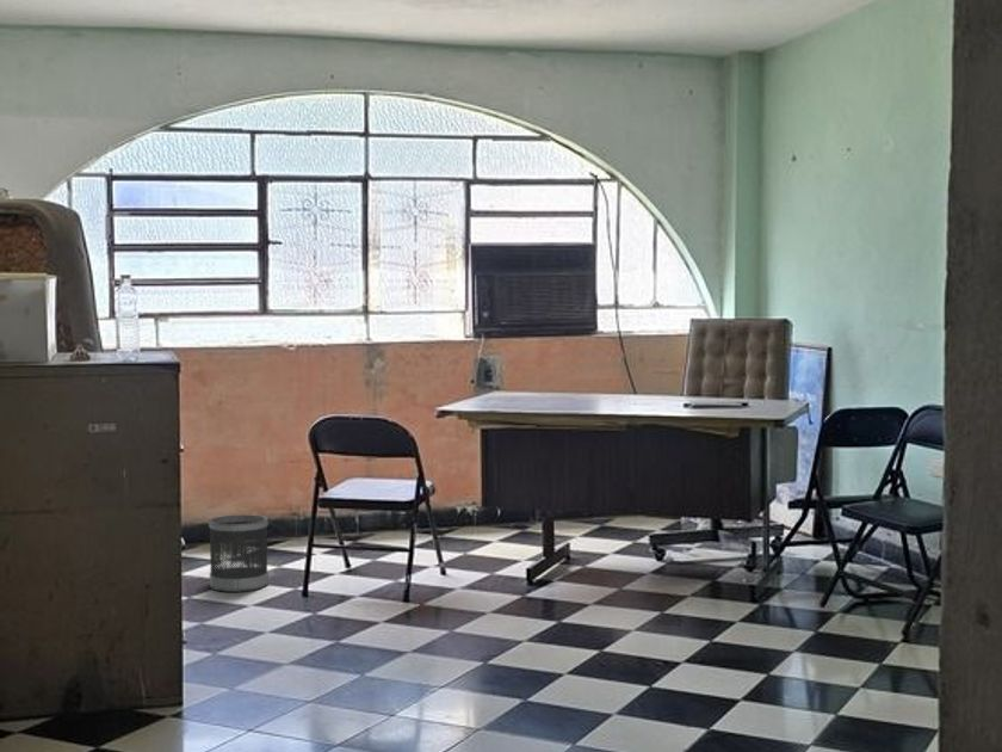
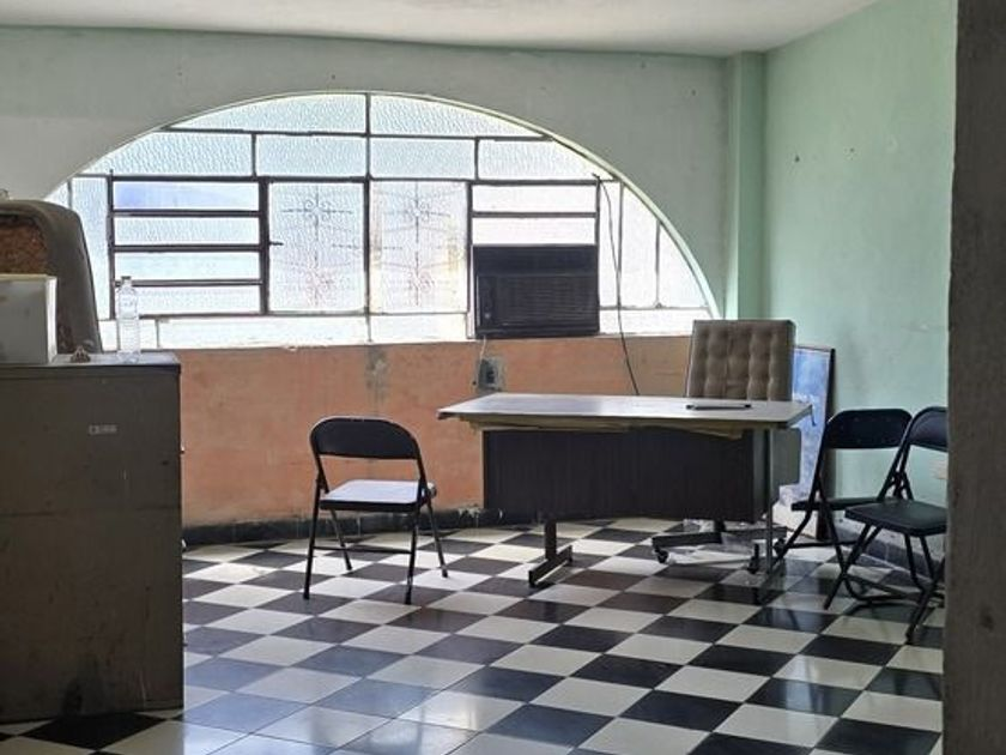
- wastebasket (239, 551)
